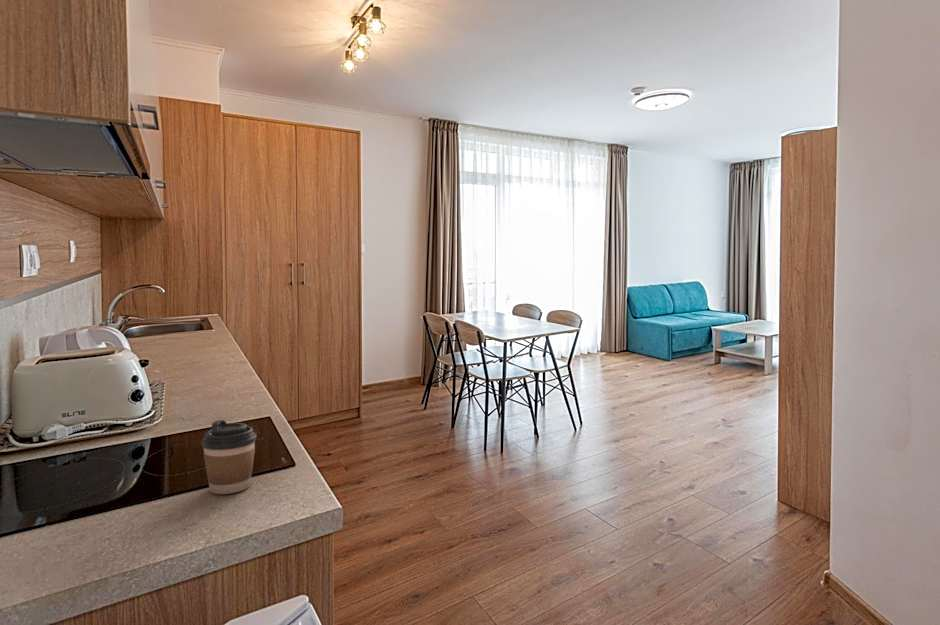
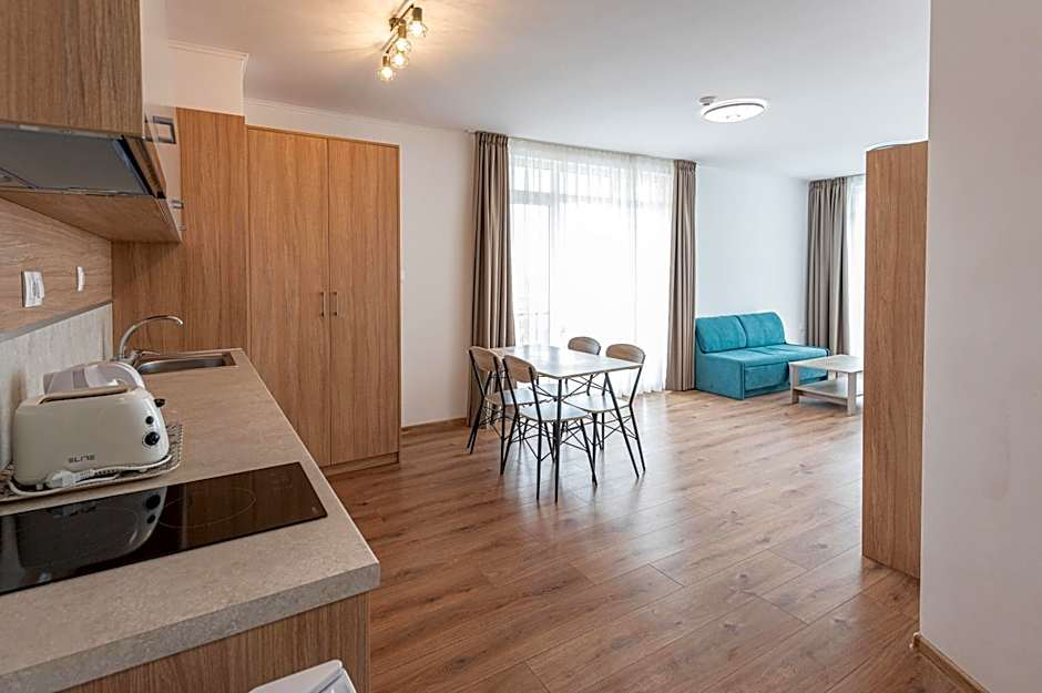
- coffee cup (229, 454)
